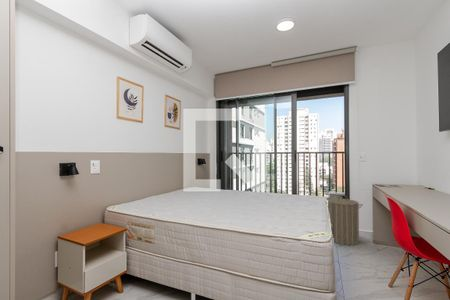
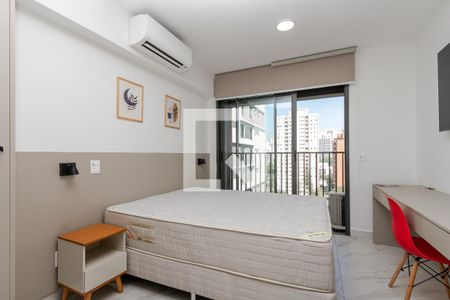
- laundry hamper (343, 217)
